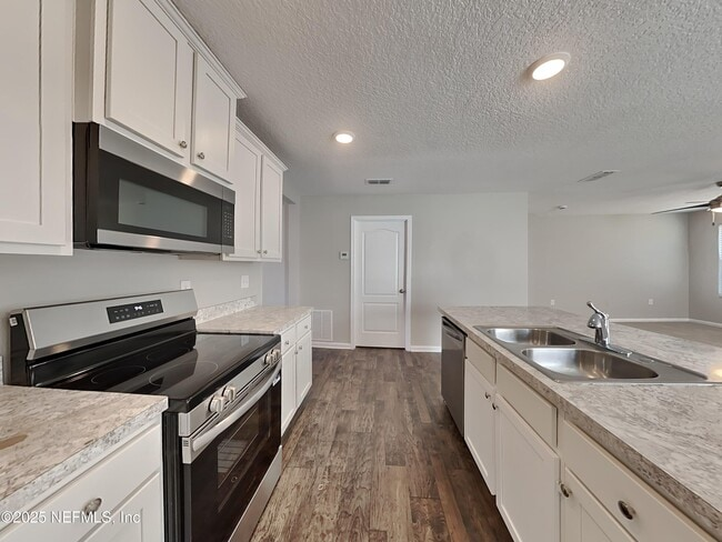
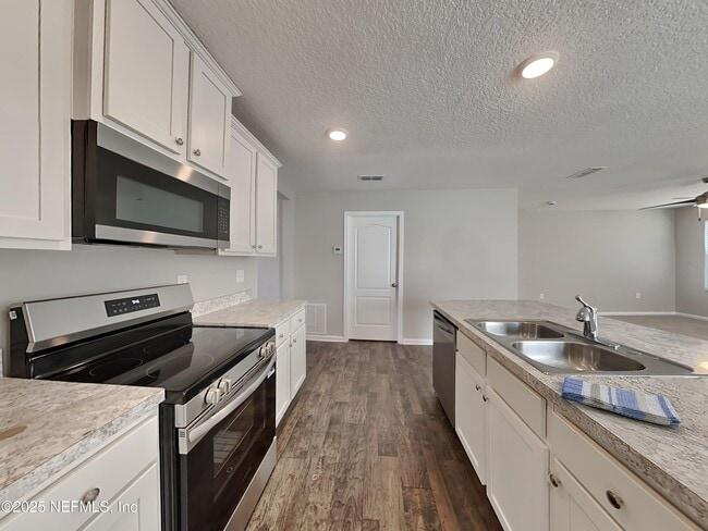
+ dish towel (613, 397)
